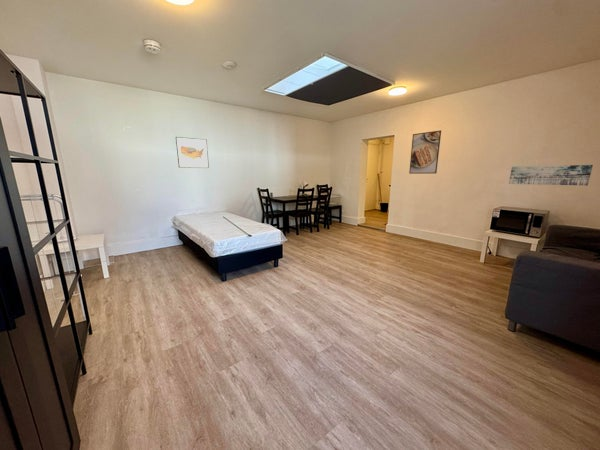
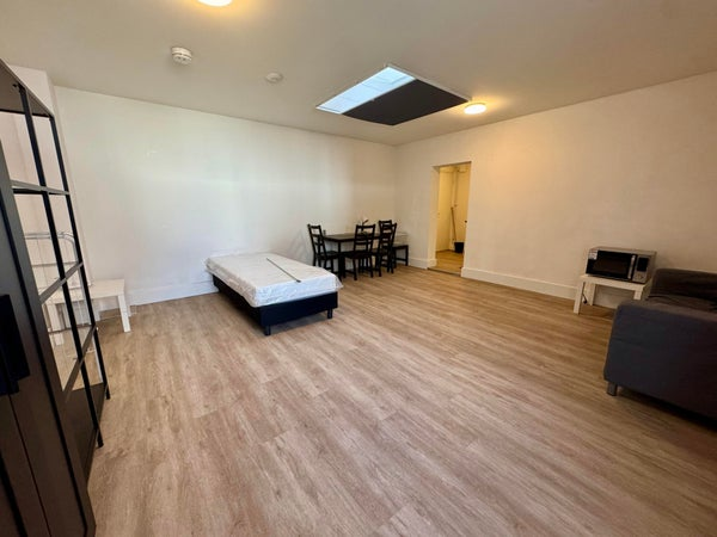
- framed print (424, 153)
- wall art (193, 153)
- wall art (546, 175)
